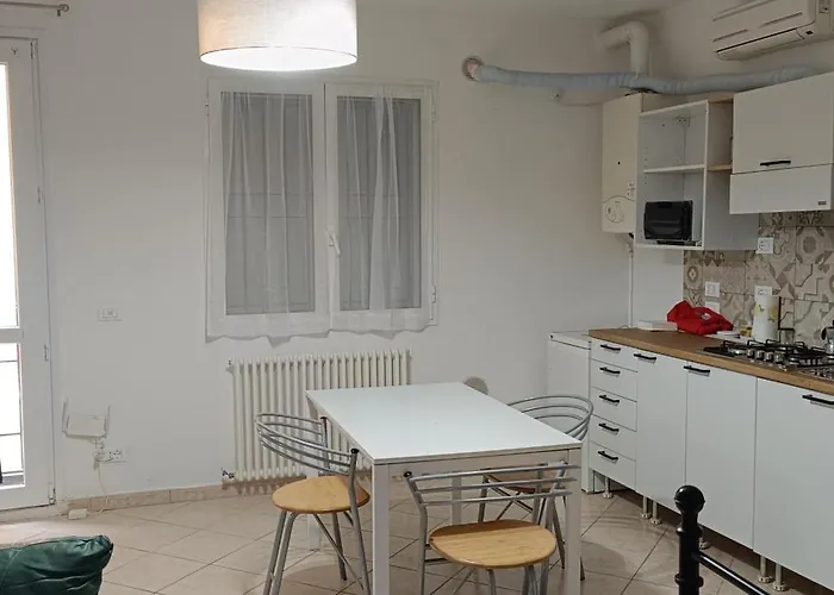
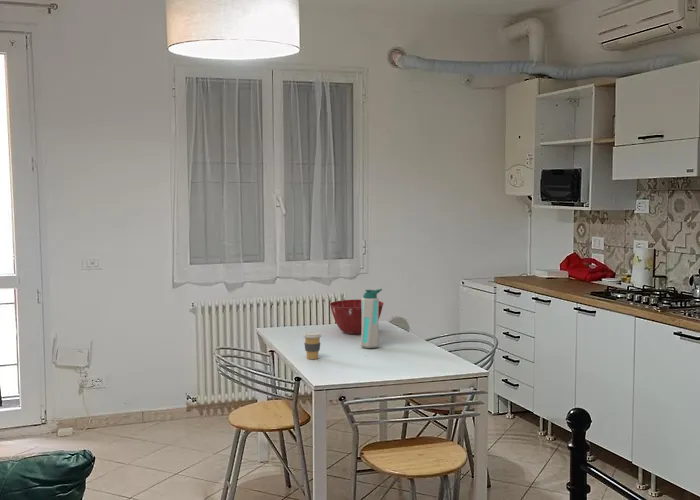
+ mixing bowl (356, 317)
+ water bottle (371, 317)
+ coffee cup (312, 345)
